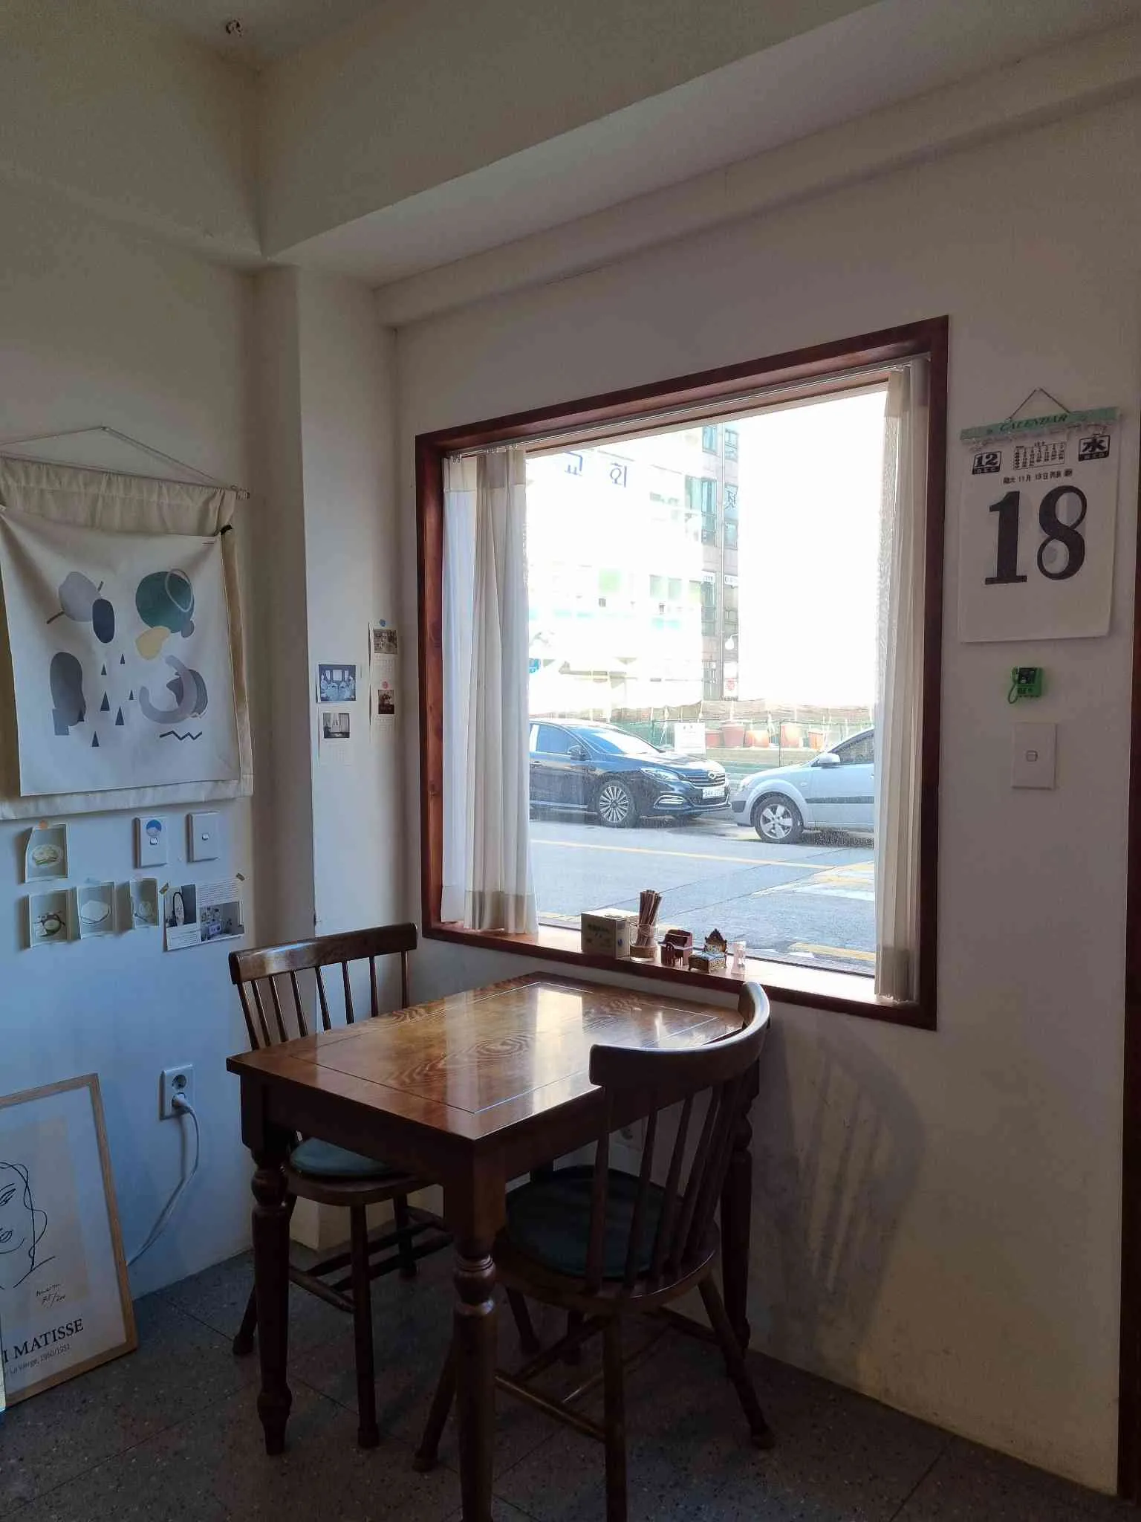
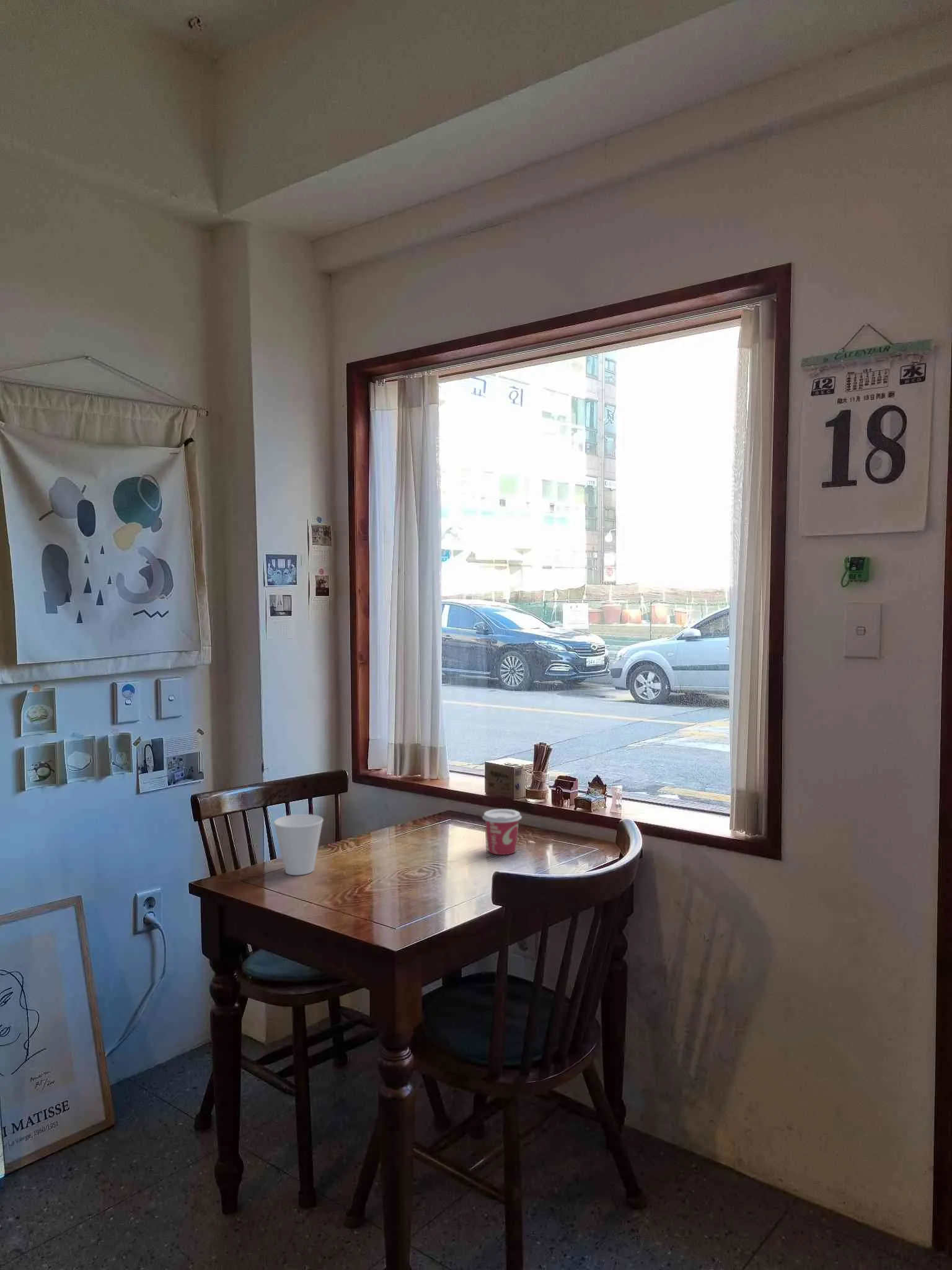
+ cup (299, 845)
+ cup (502, 832)
